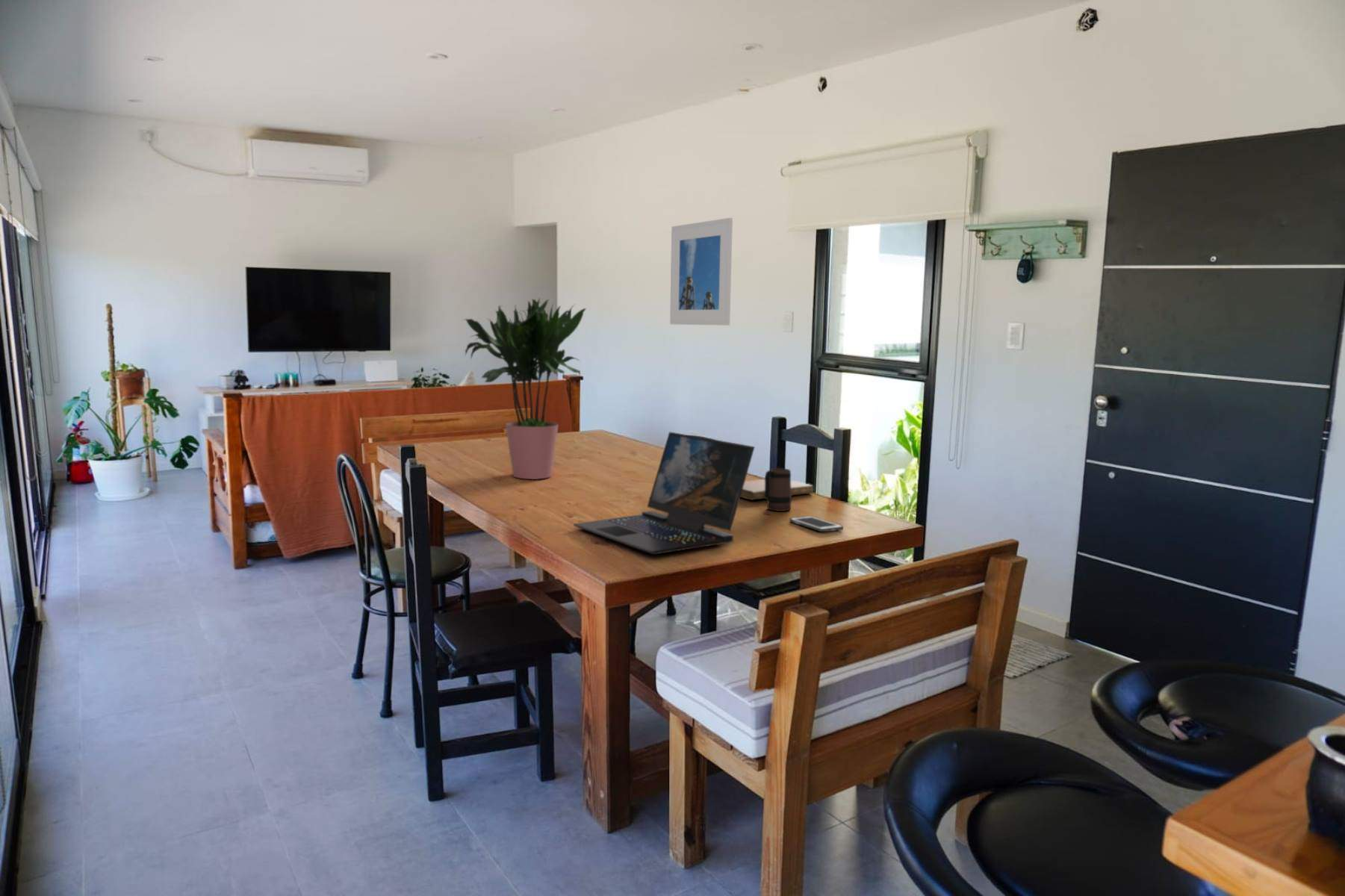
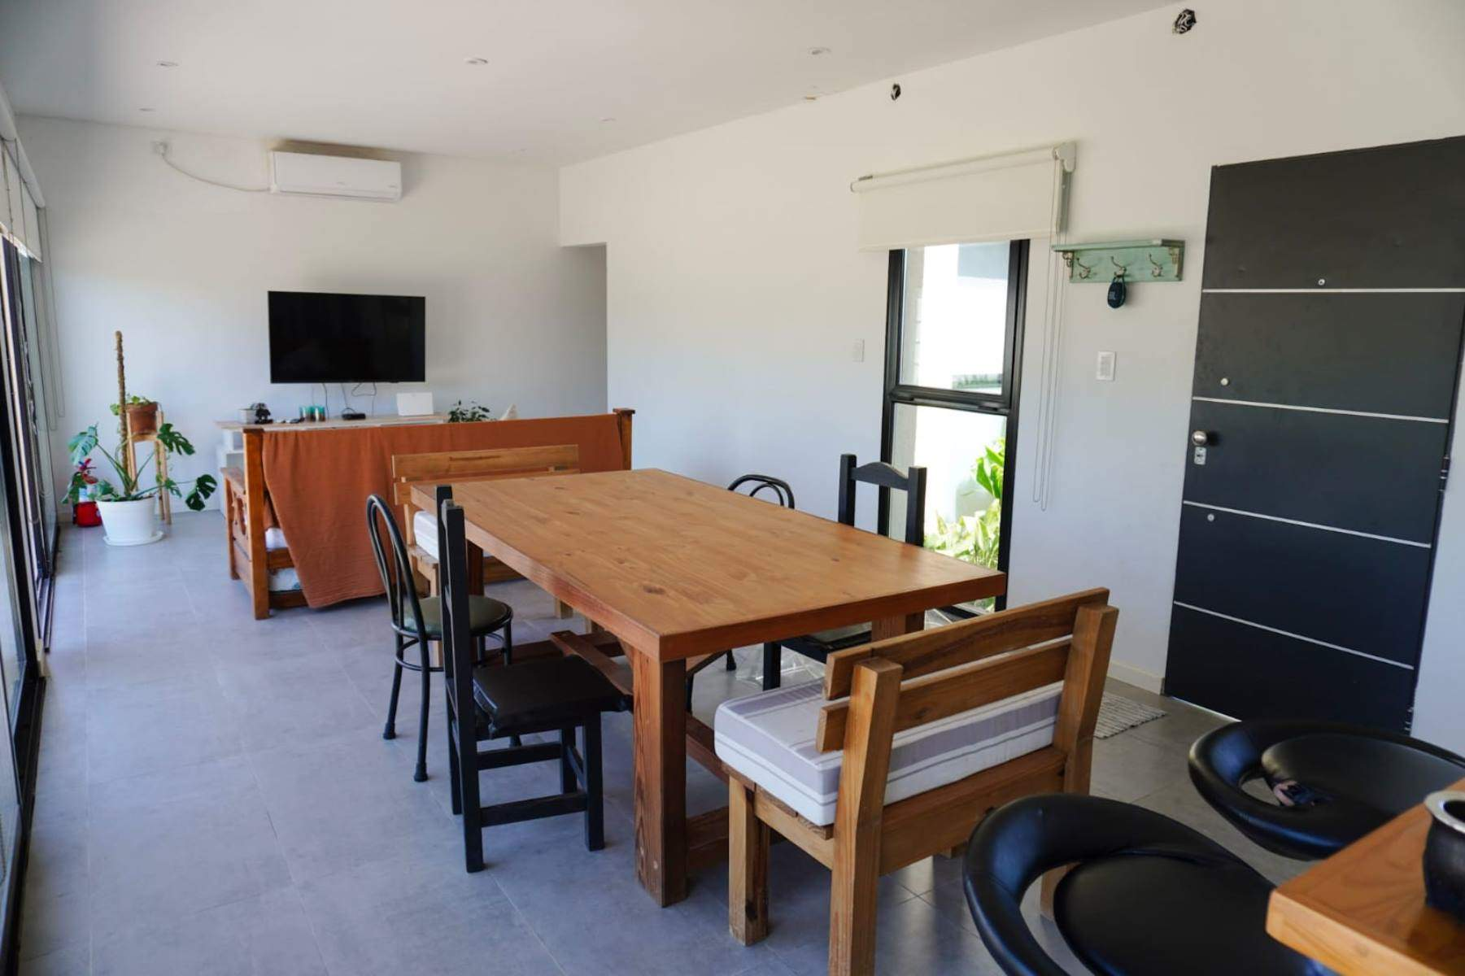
- notebook (764, 488)
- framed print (699, 274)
- potted plant (514, 386)
- laptop (662, 489)
- mug (776, 489)
- cell phone (816, 523)
